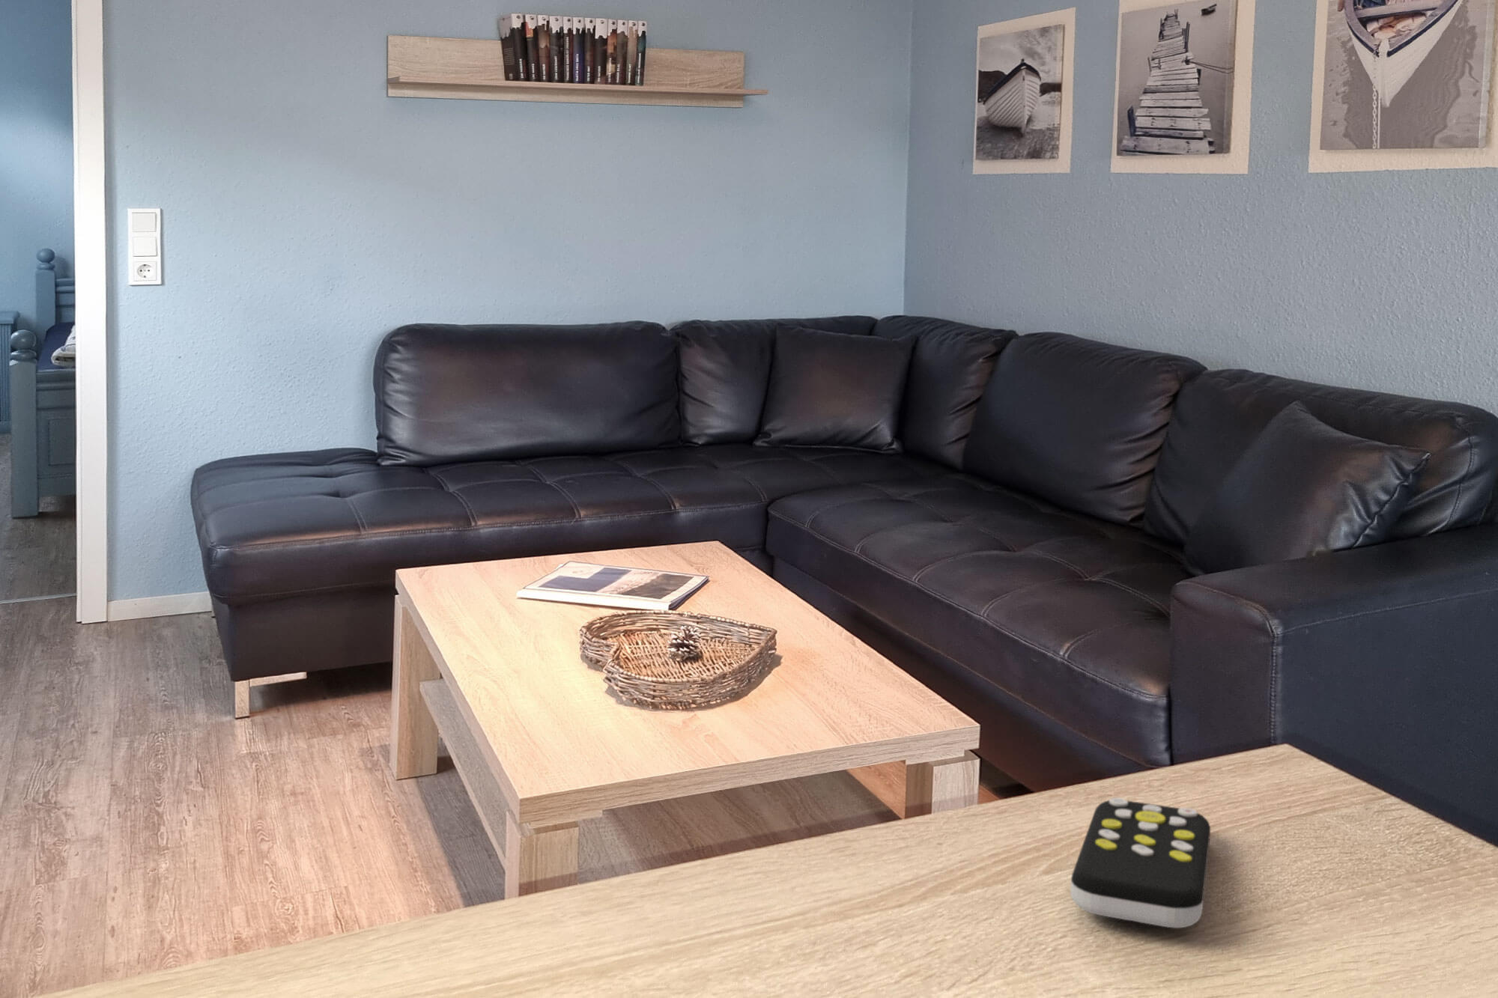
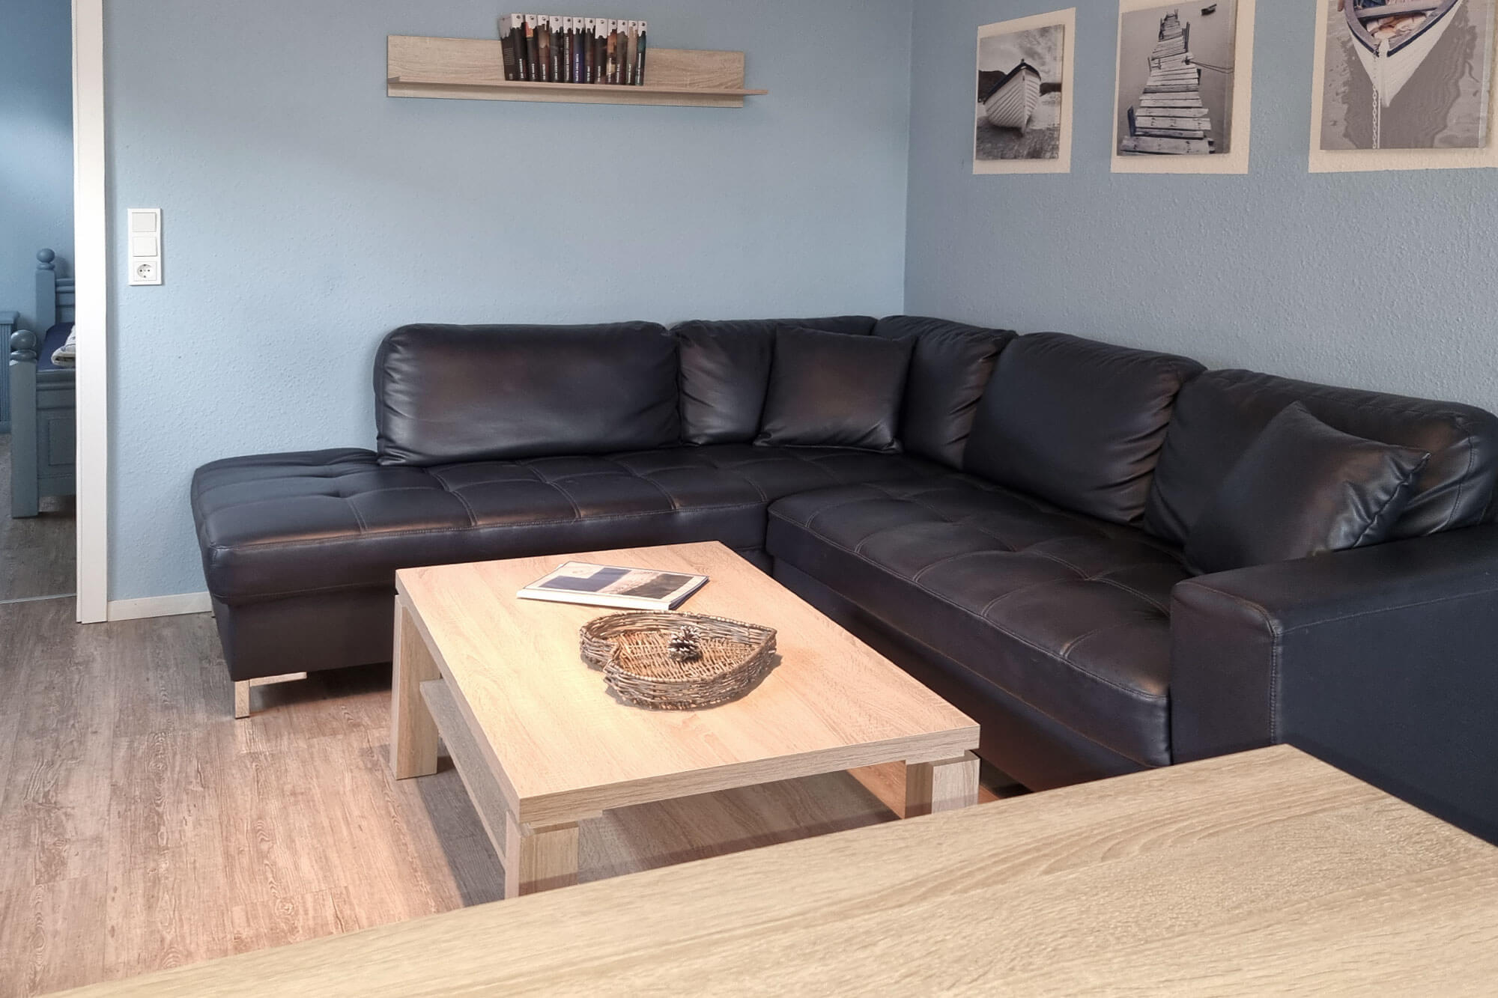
- remote control (1144, 857)
